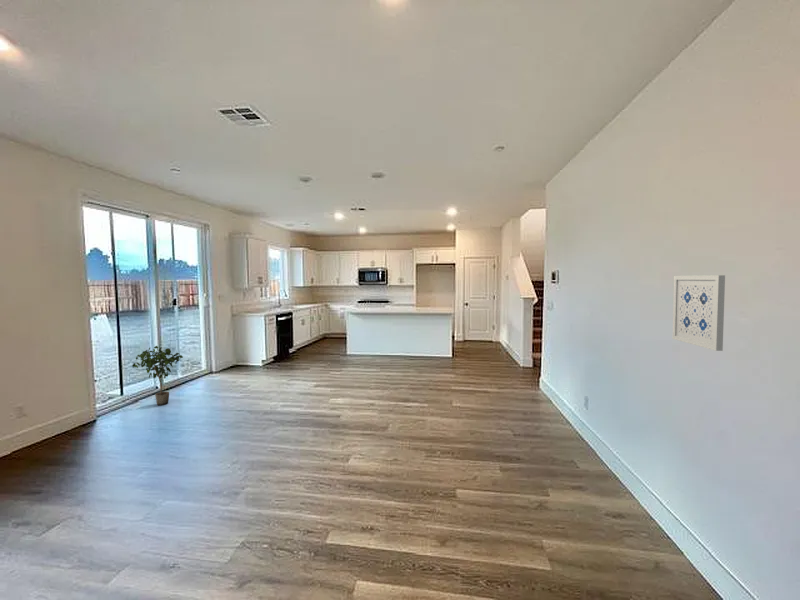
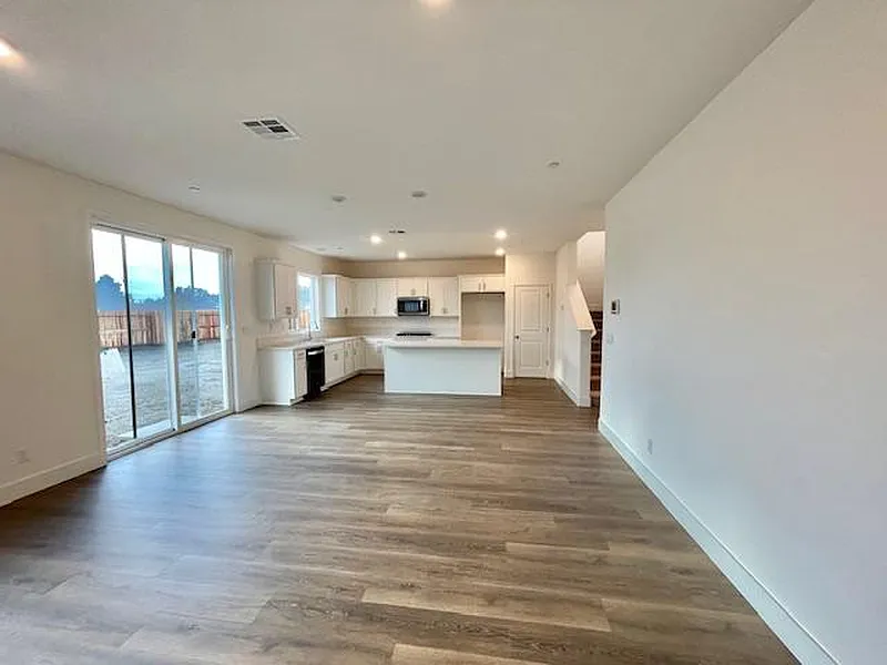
- wall art (696, 310)
- potted plant (158, 376)
